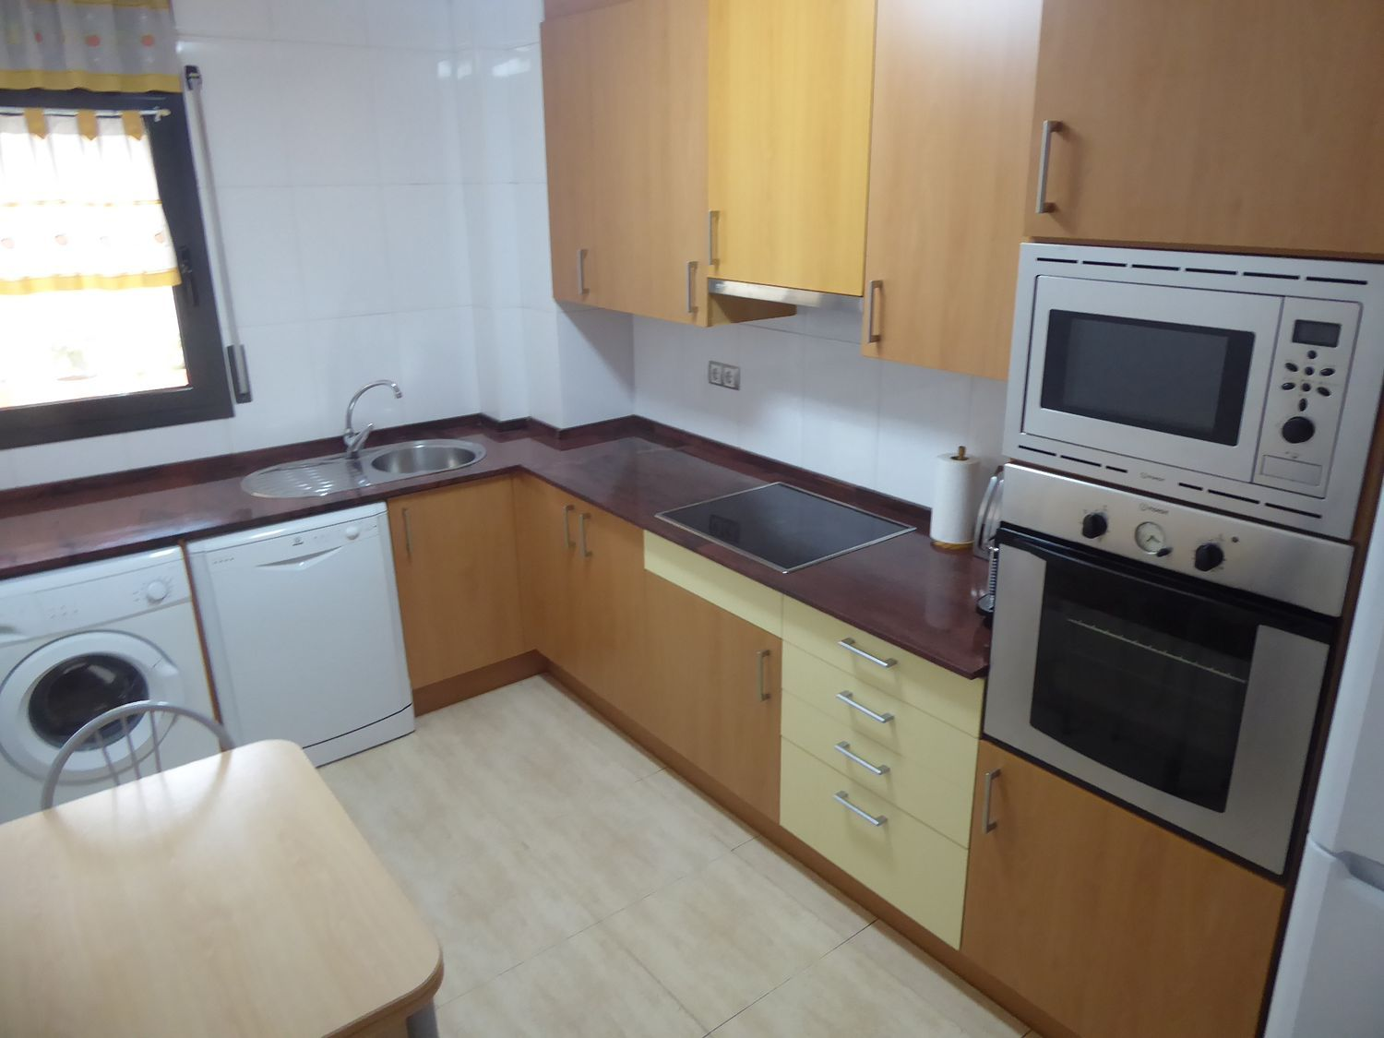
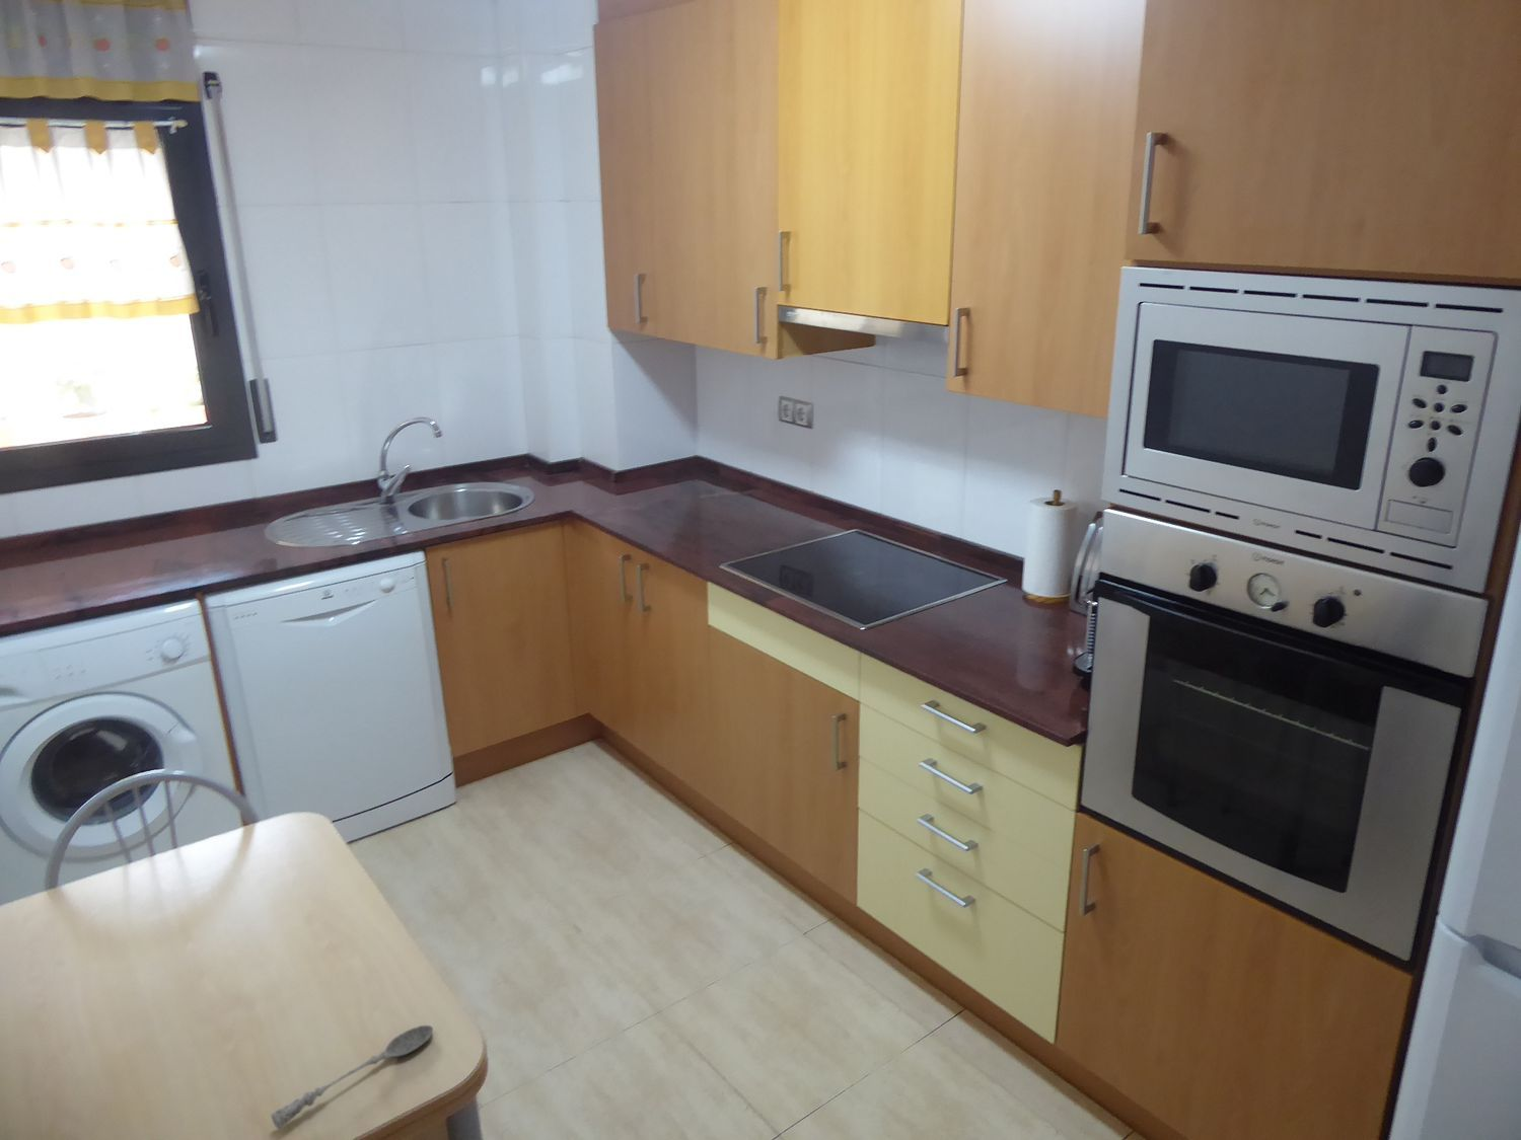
+ soupspoon (355, 1071)
